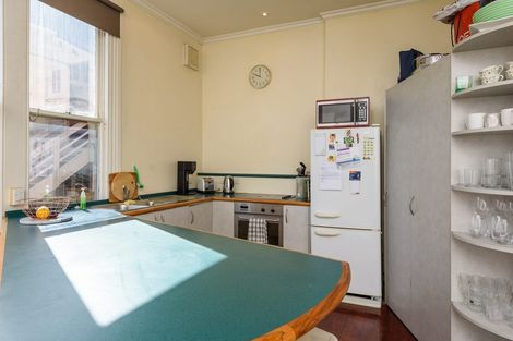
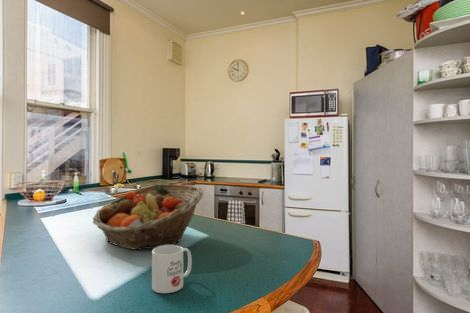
+ mug (173, 266)
+ fruit basket (149, 212)
